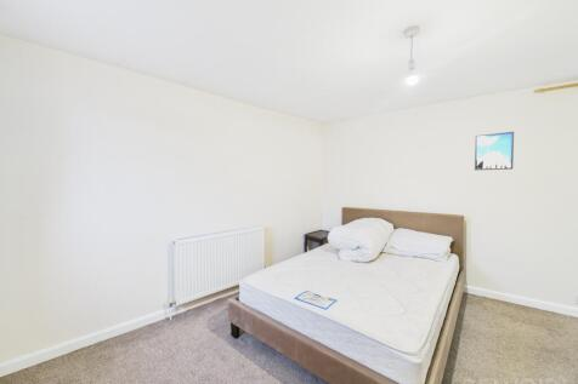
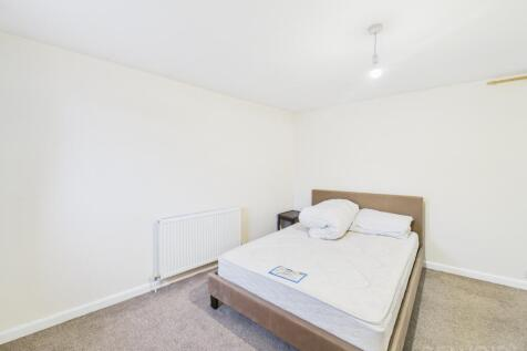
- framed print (493, 151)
